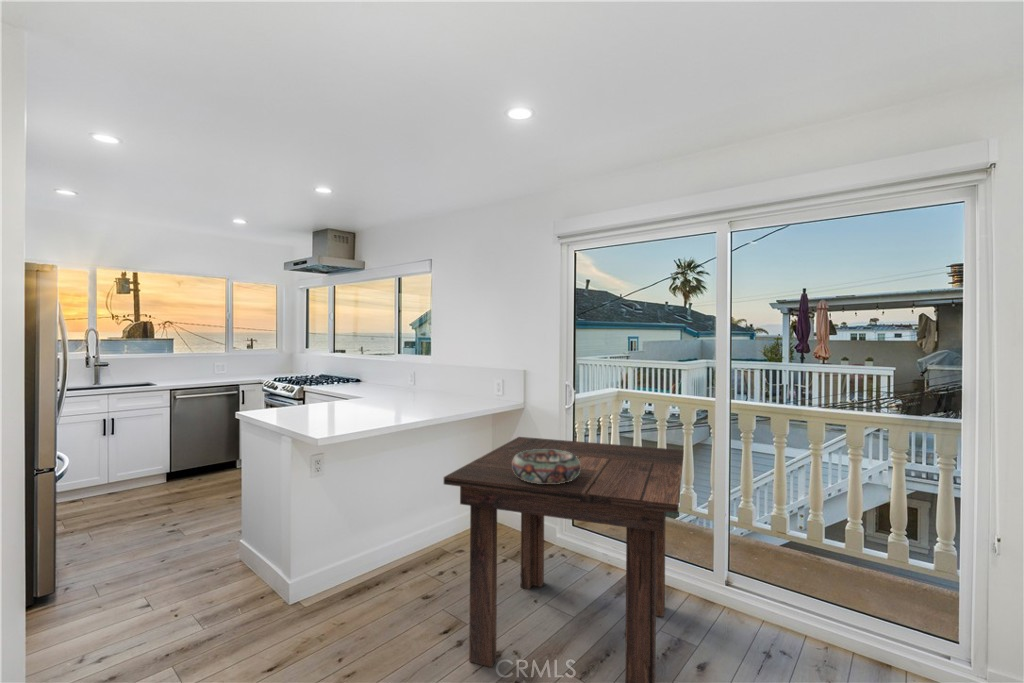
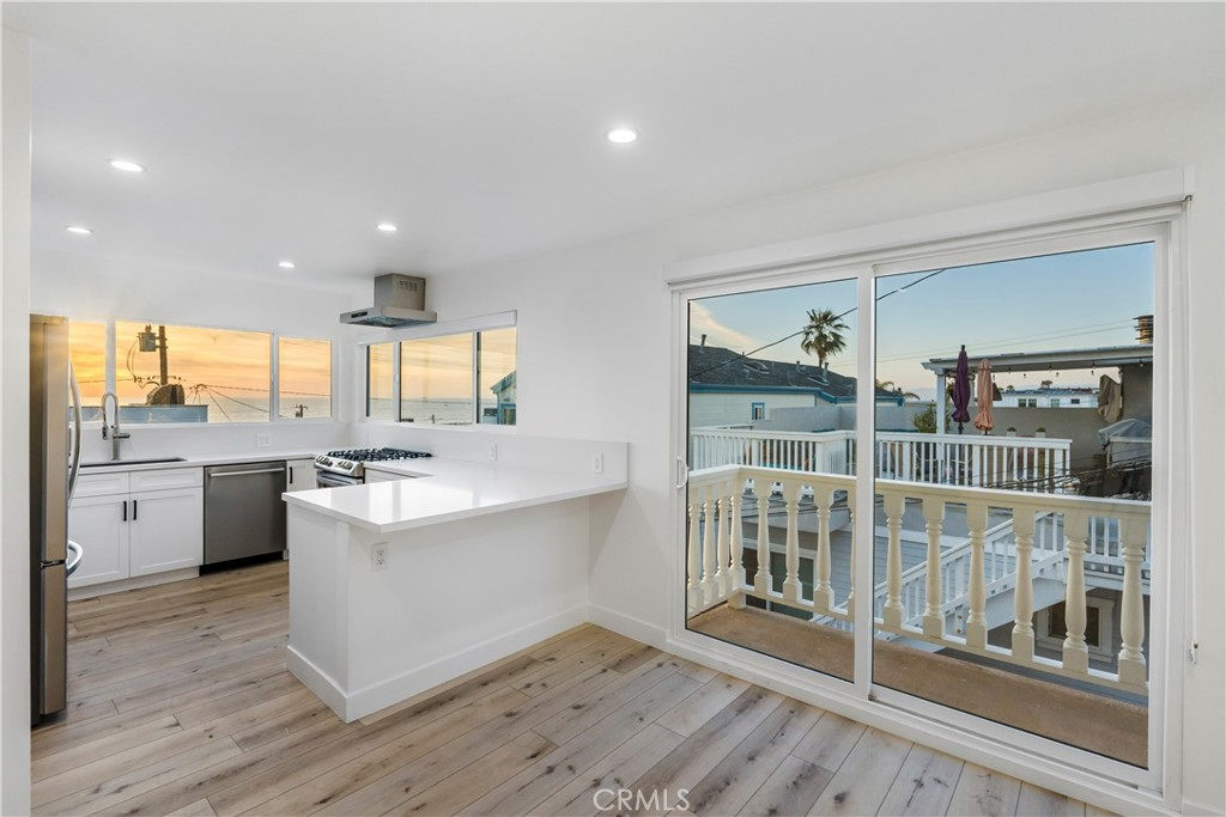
- decorative bowl (546, 465)
- dining table (577, 520)
